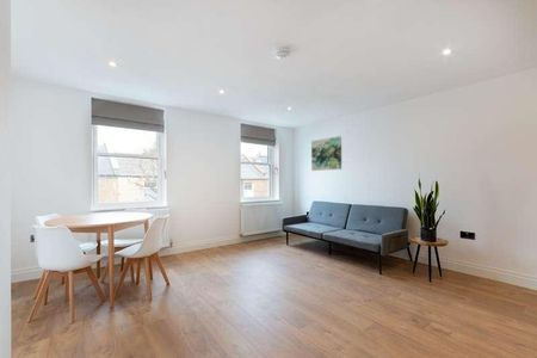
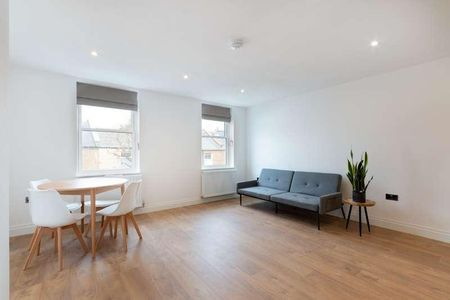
- wall art (326, 154)
